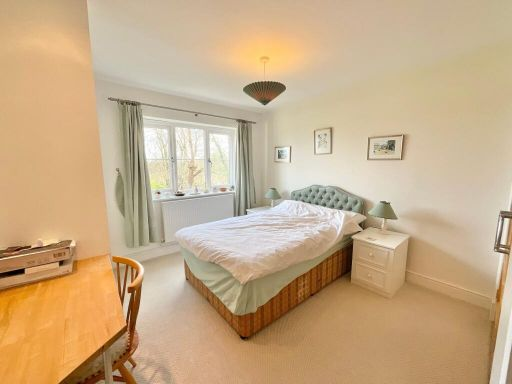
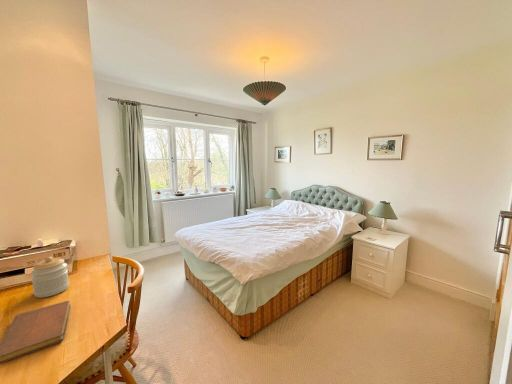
+ notebook (37, 327)
+ jar (50, 273)
